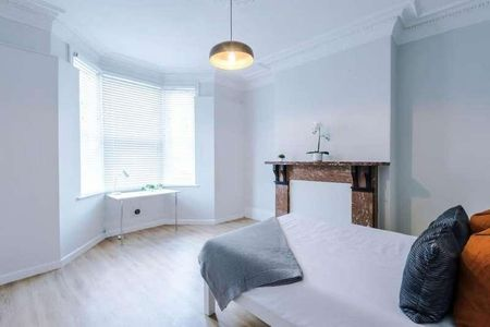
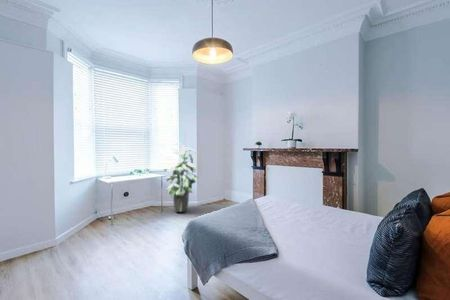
+ indoor plant (180, 177)
